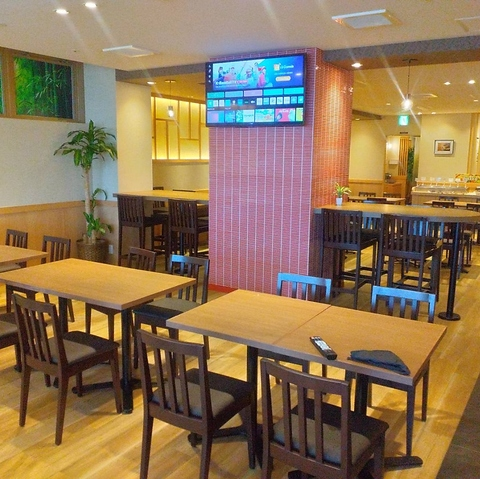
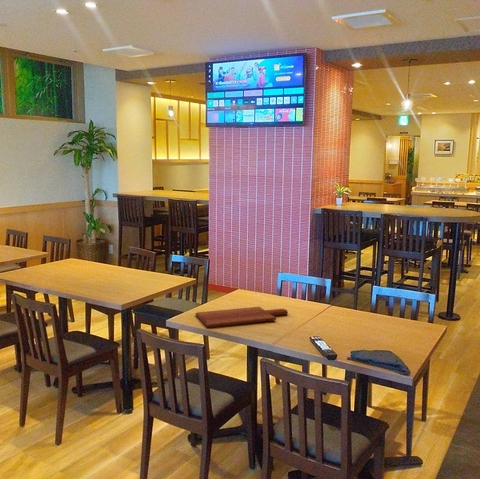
+ cutting board (245, 315)
